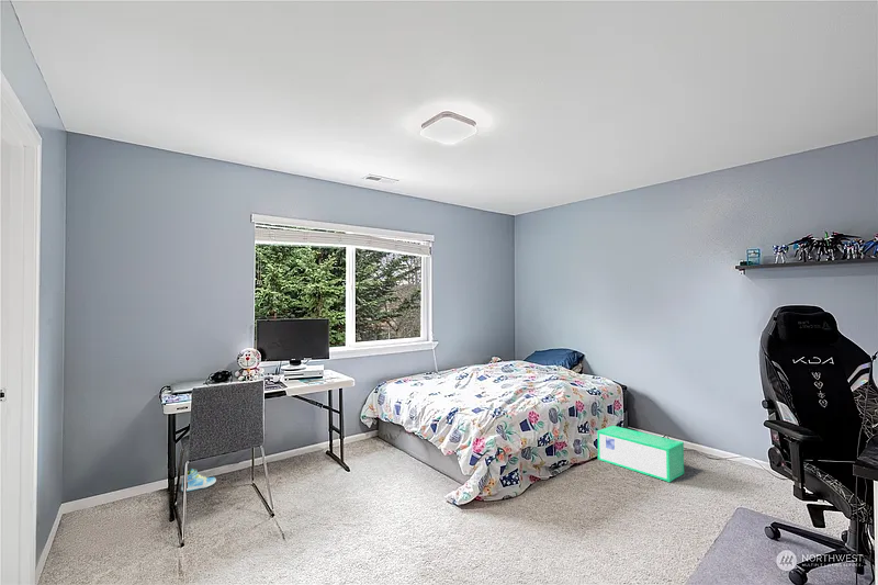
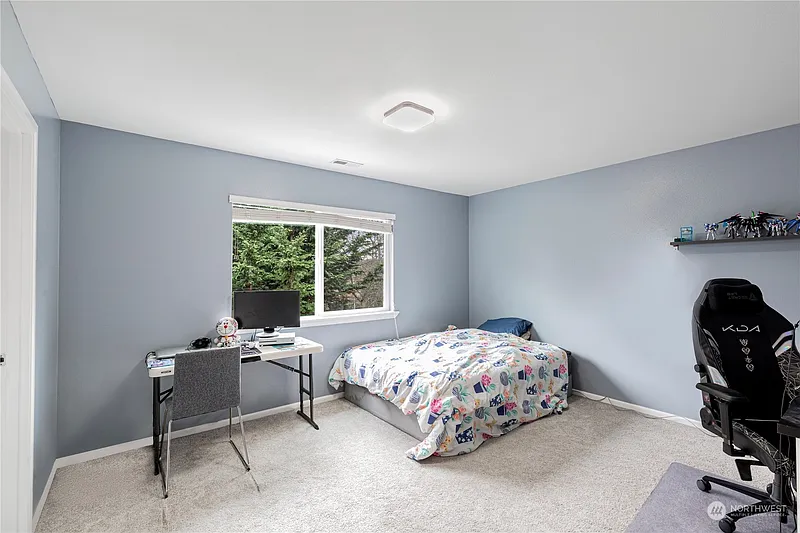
- sneaker (199, 476)
- storage bin (639, 451)
